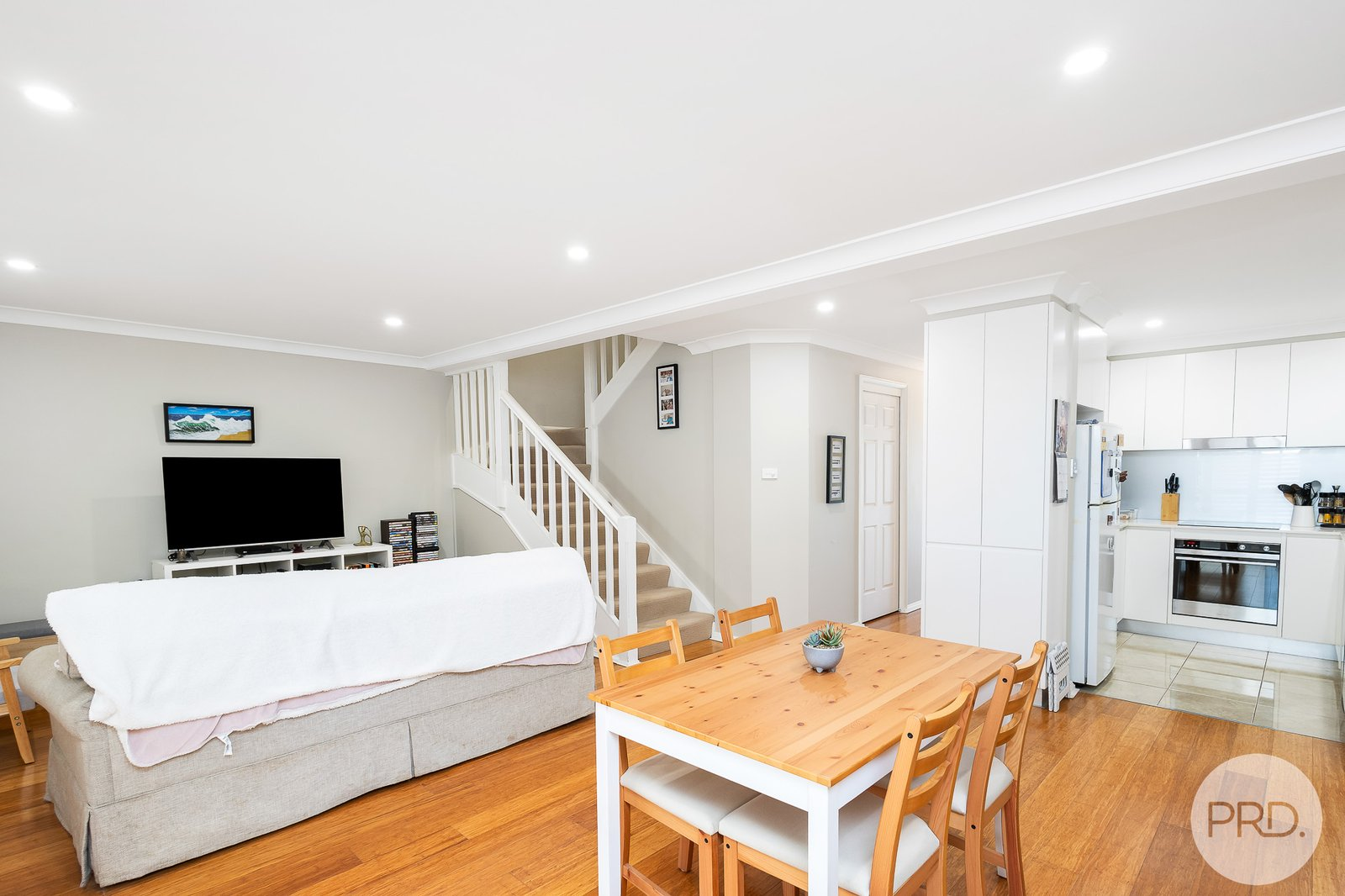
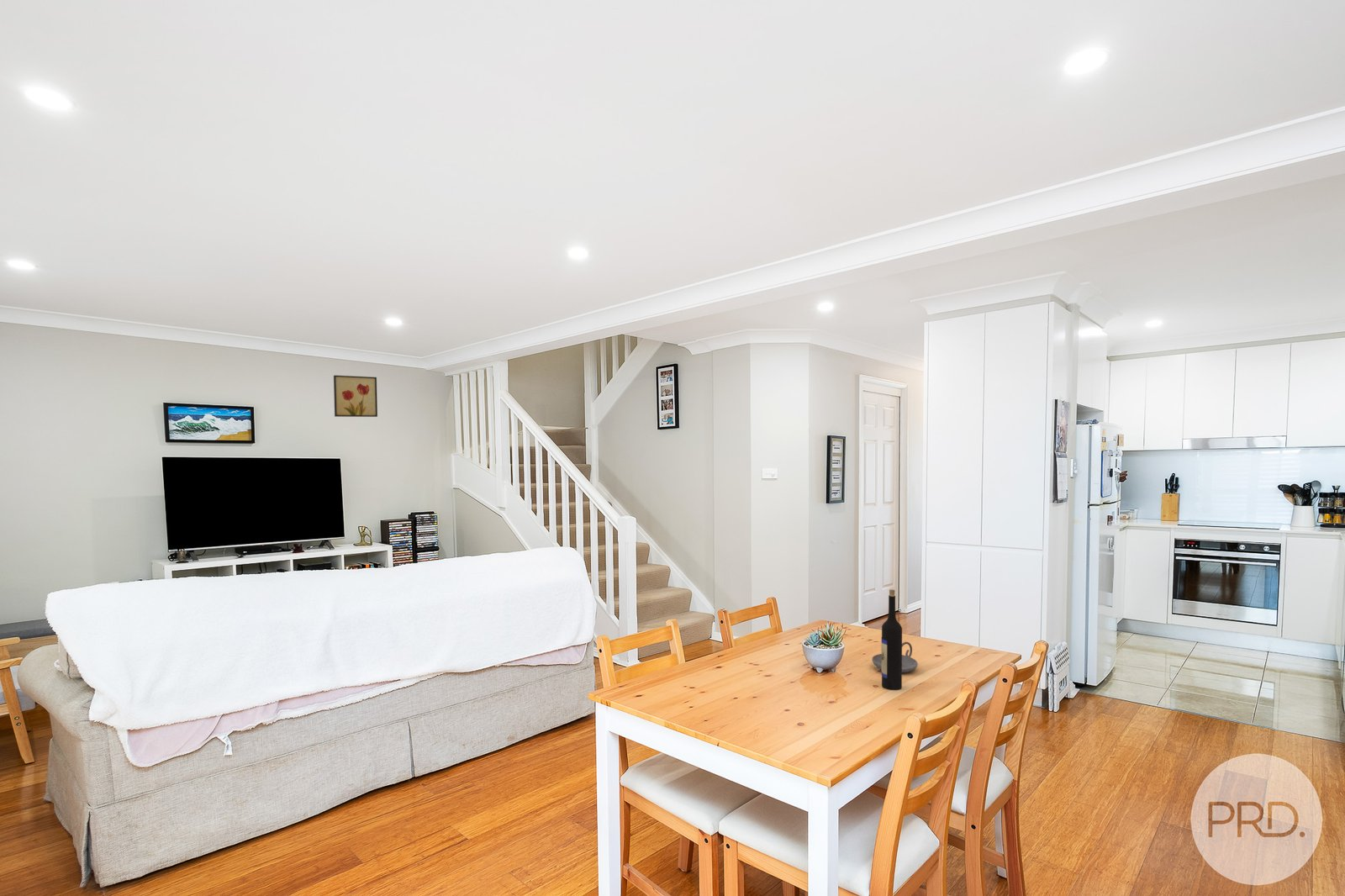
+ wall art (356, 396)
+ wine bottle (891, 638)
+ candle holder (902, 655)
